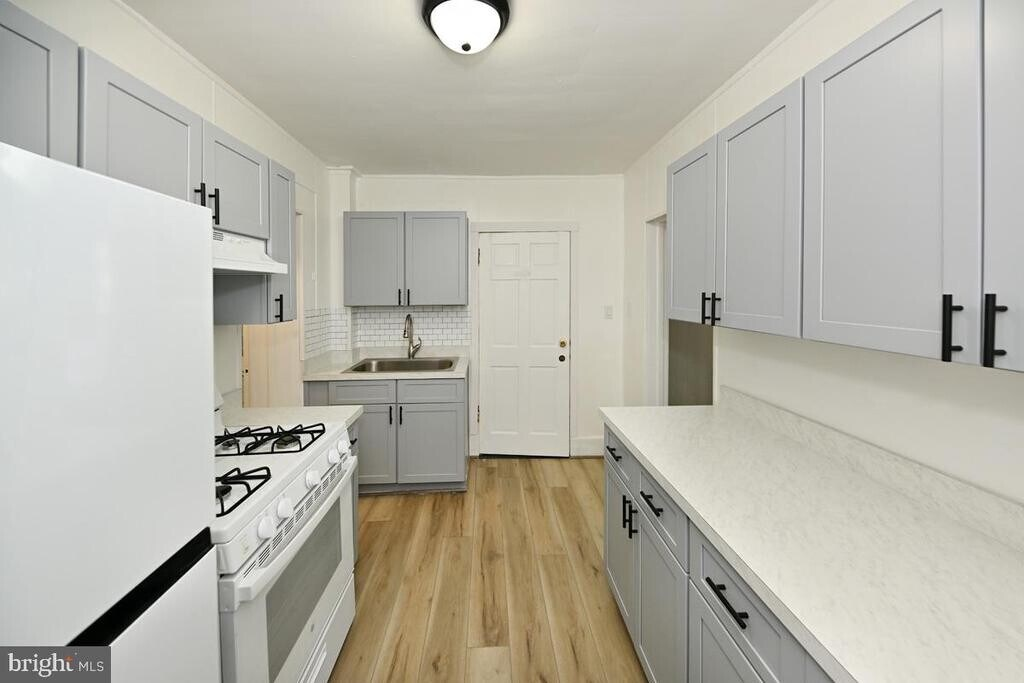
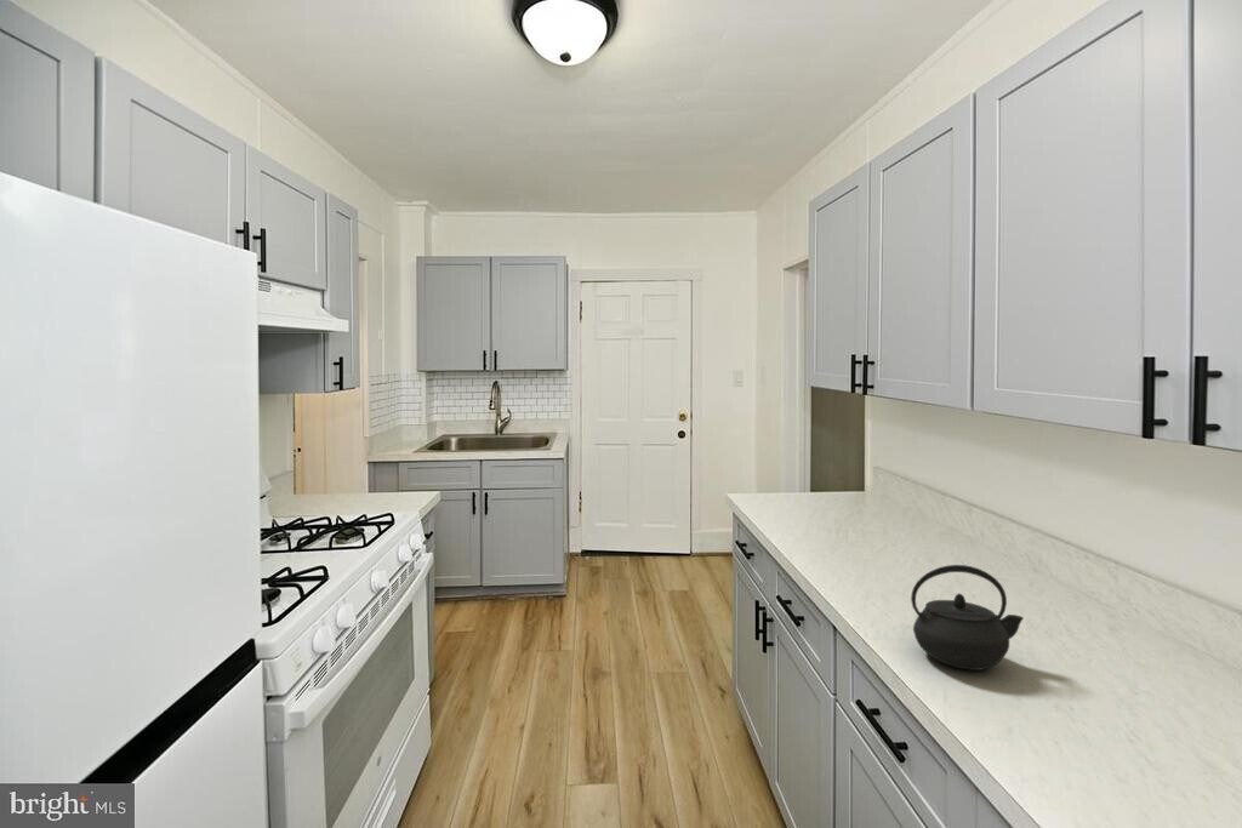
+ kettle (965, 612)
